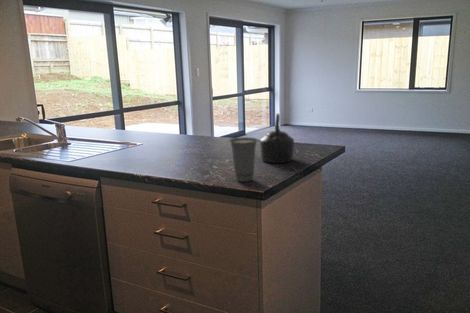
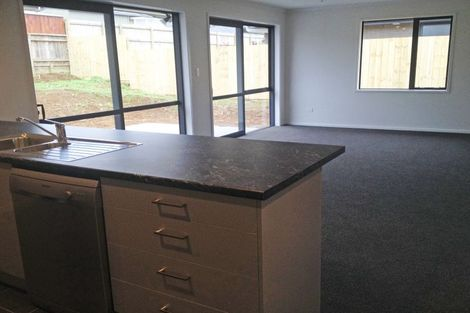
- kettle (277, 135)
- cup (243, 160)
